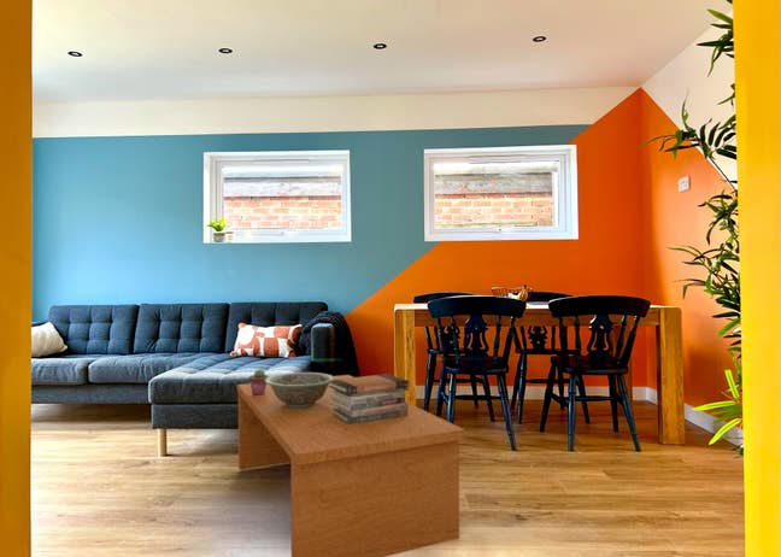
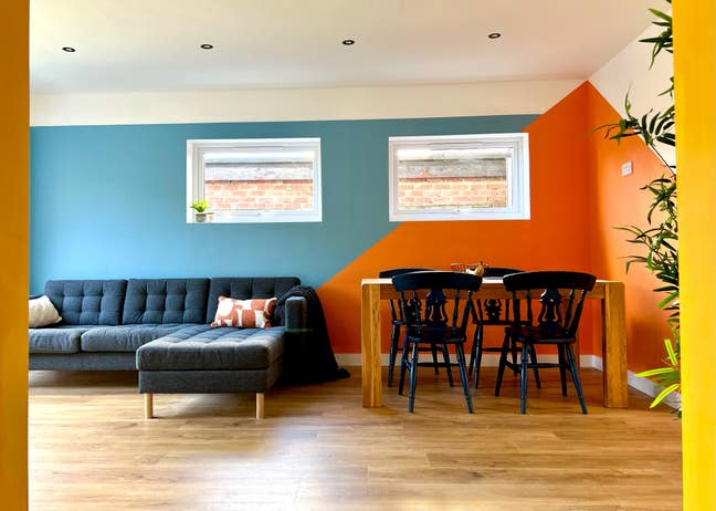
- decorative bowl (300, 391)
- potted succulent (258, 381)
- book stack (368, 397)
- coffee table (330, 450)
